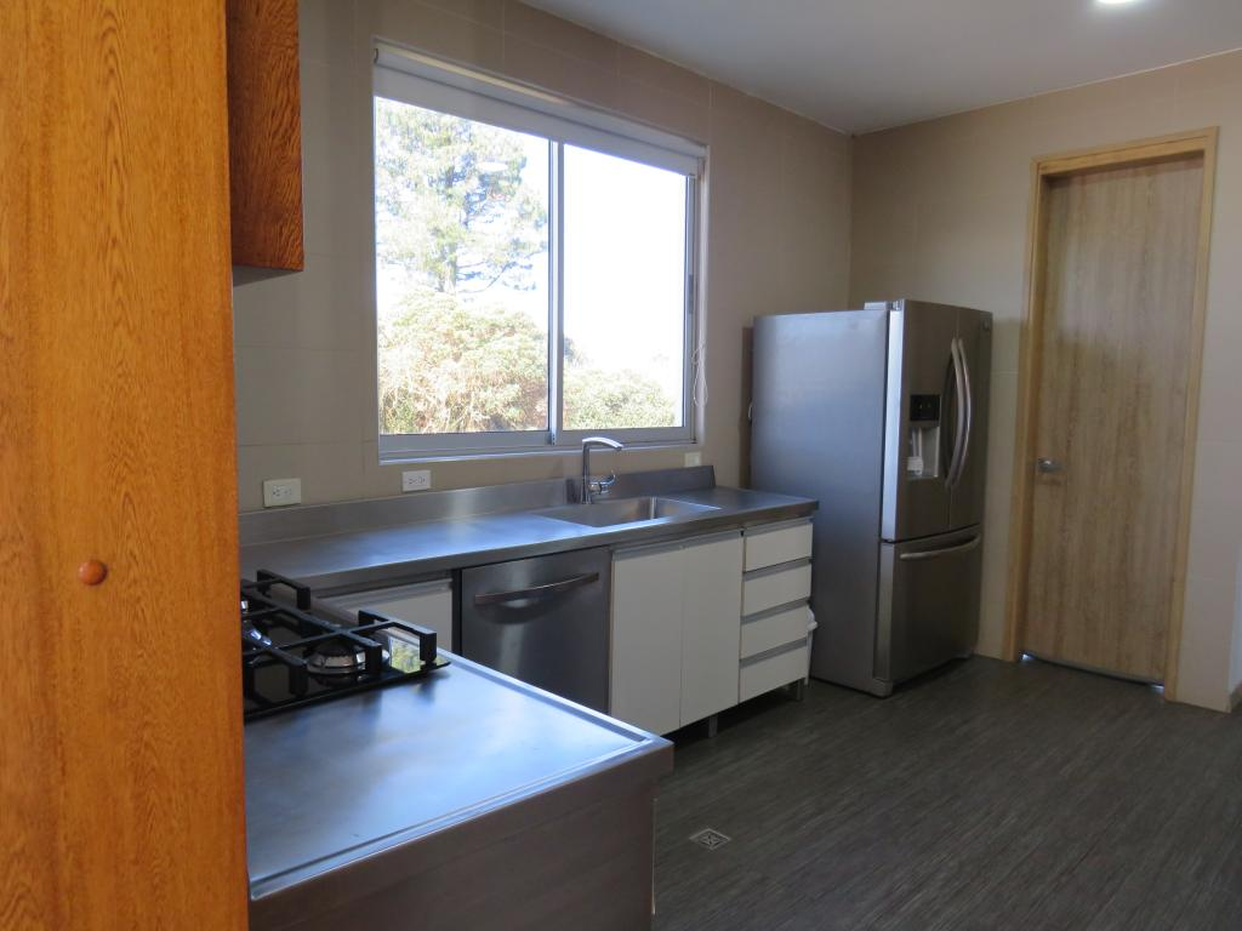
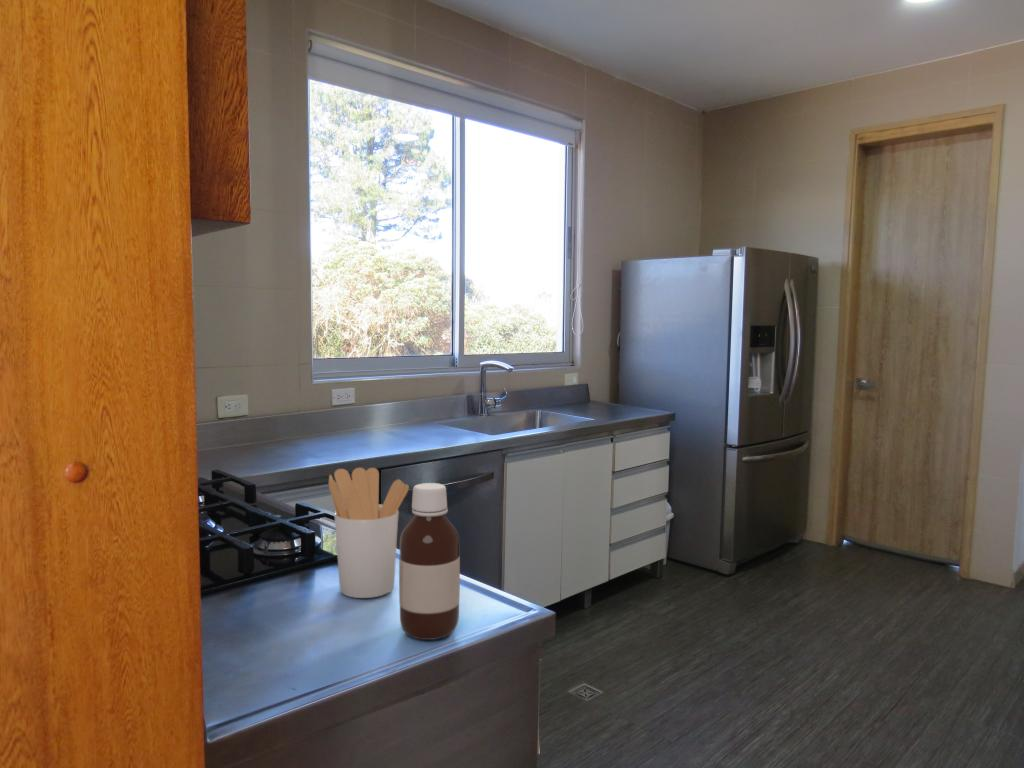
+ utensil holder (363, 527)
+ bottle (429, 559)
